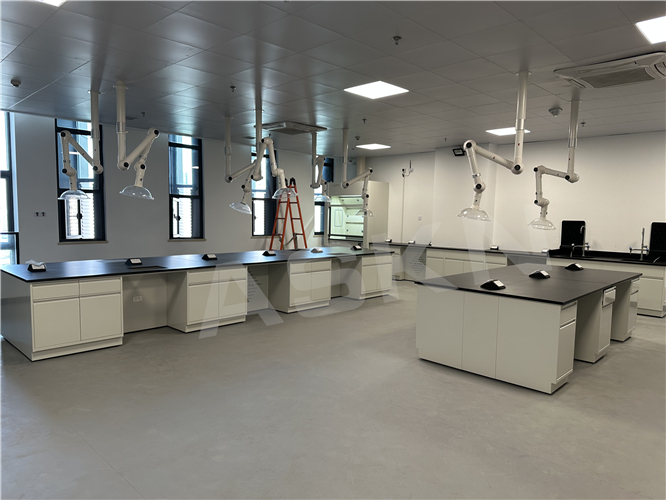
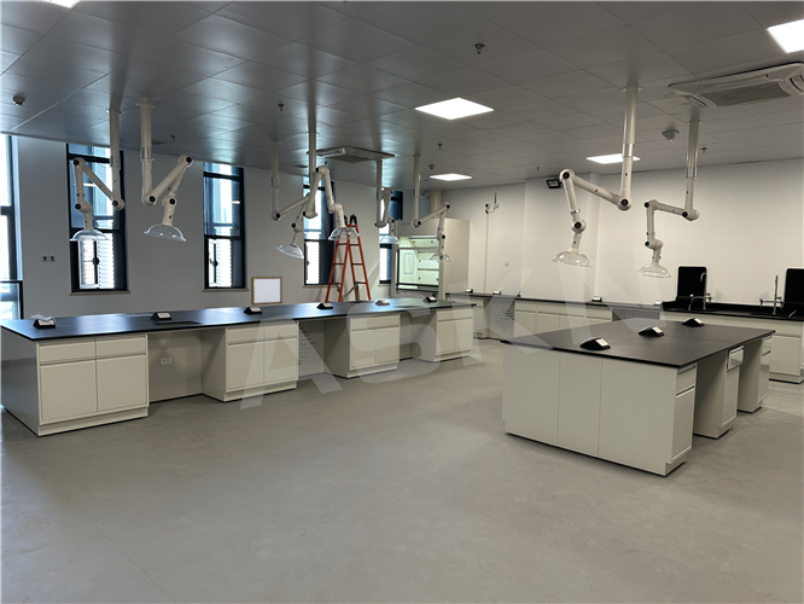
+ writing board (267, 290)
